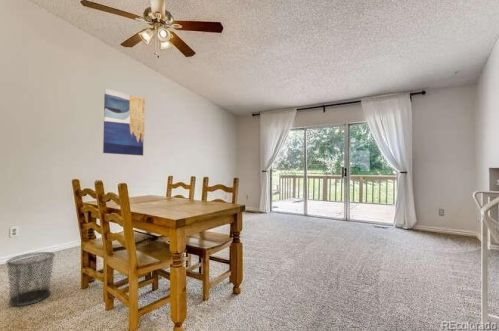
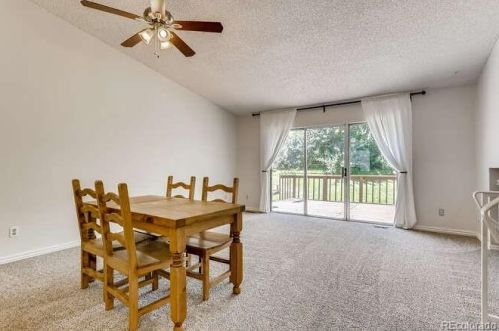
- waste bin (30, 277)
- wall art (125, 124)
